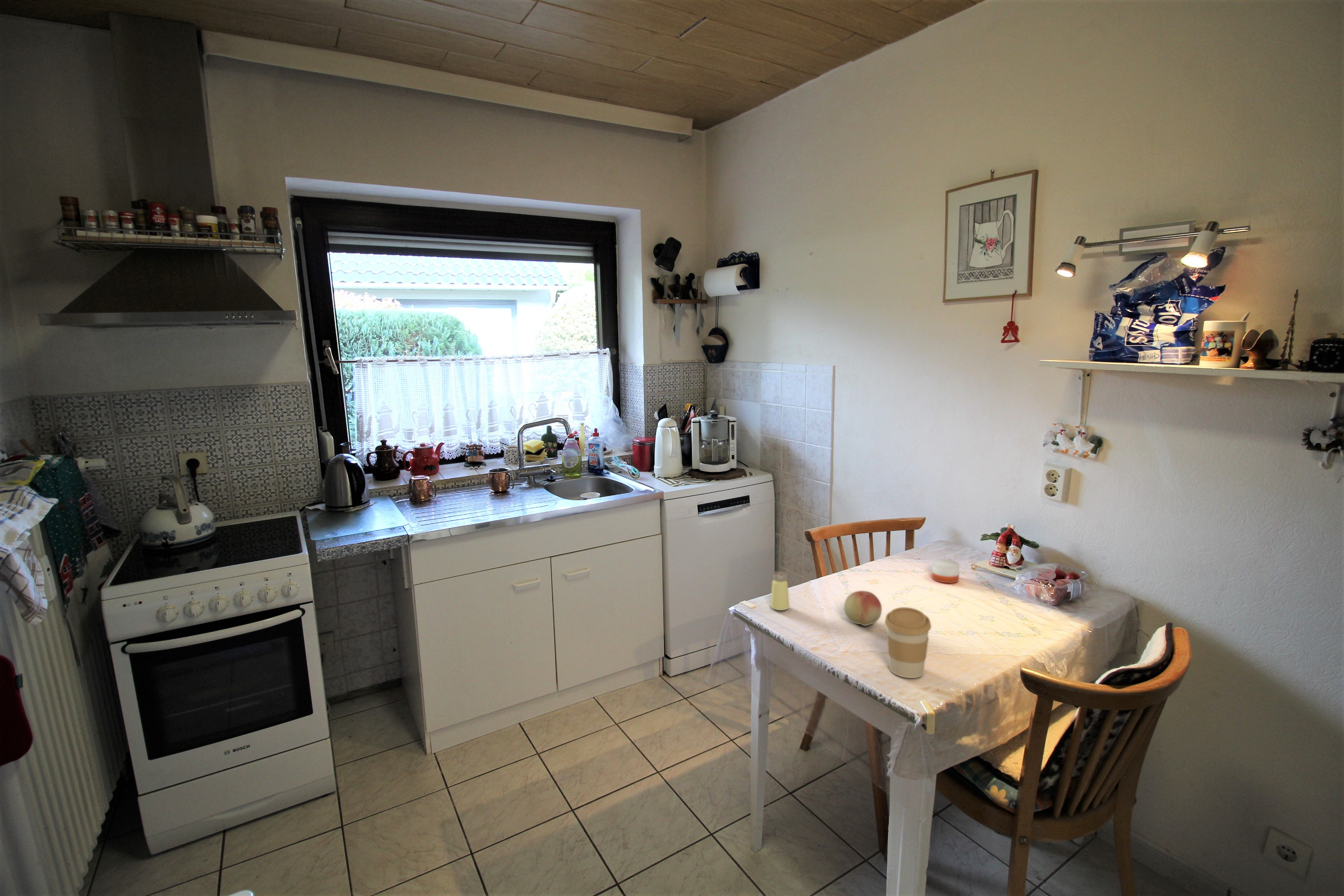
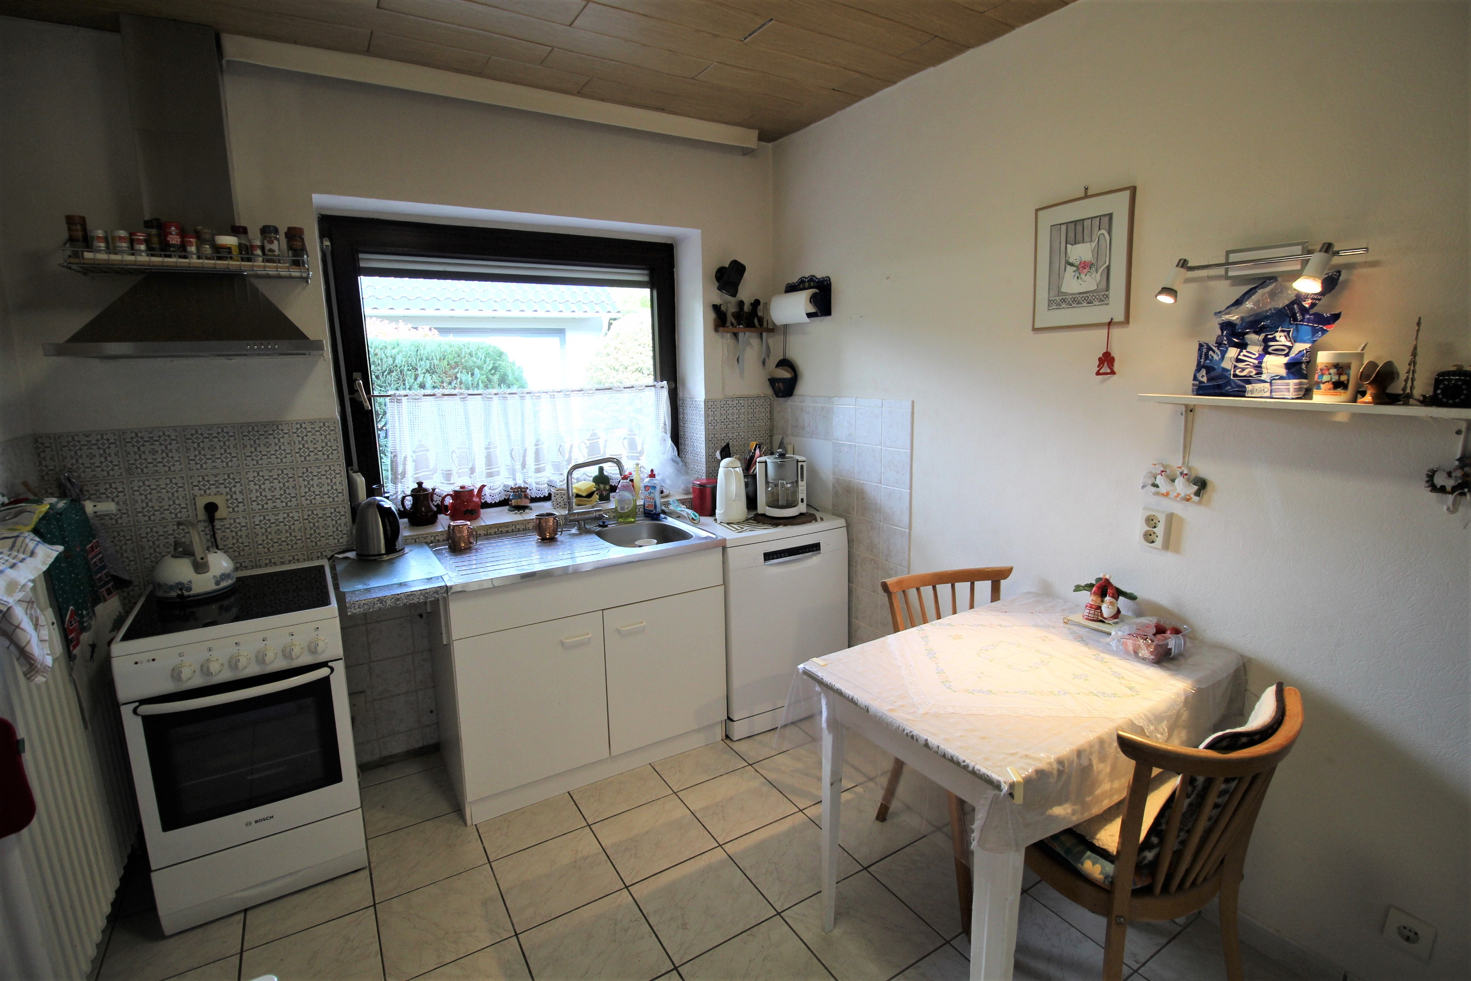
- candle (946, 562)
- coffee cup (907, 642)
- fruit (863, 608)
- saltshaker (780, 590)
